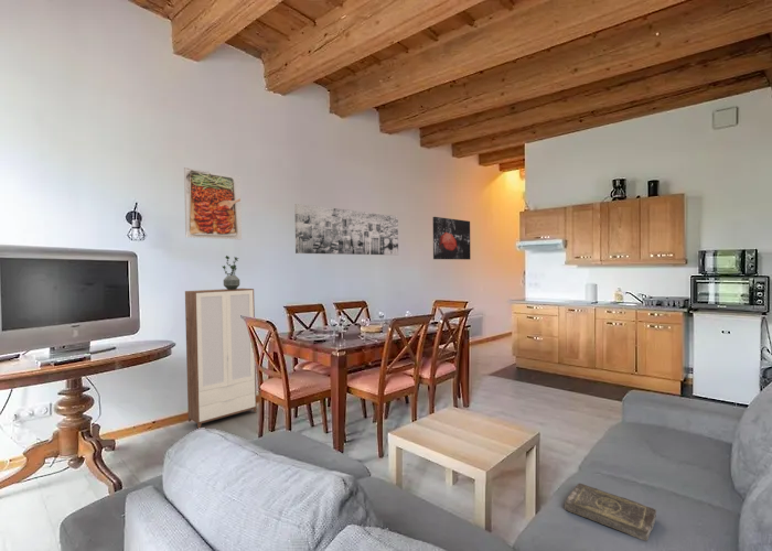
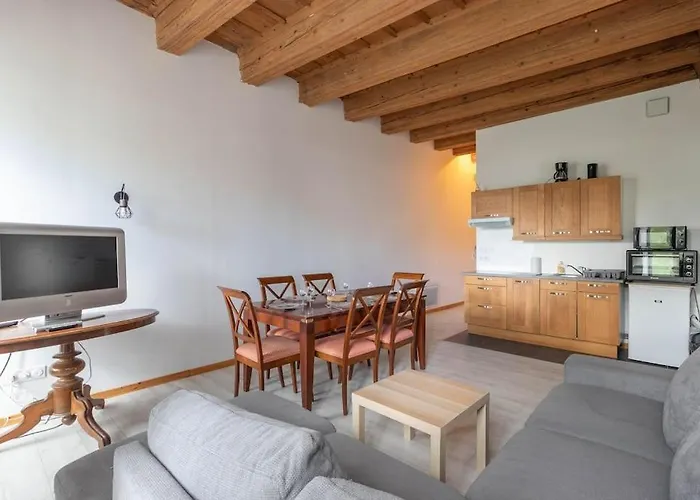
- book (609, 508)
- wall art (352, 233)
- cabinet (222, 353)
- wall art (452, 239)
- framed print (214, 205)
- potted plant (230, 272)
